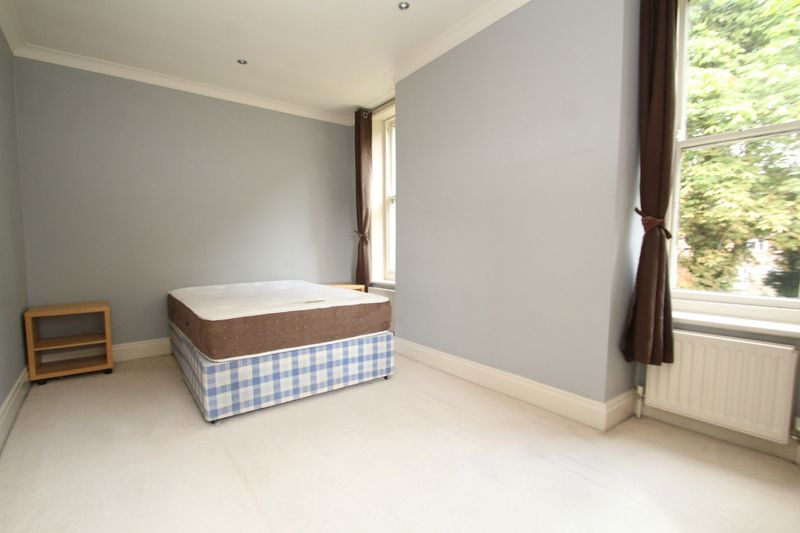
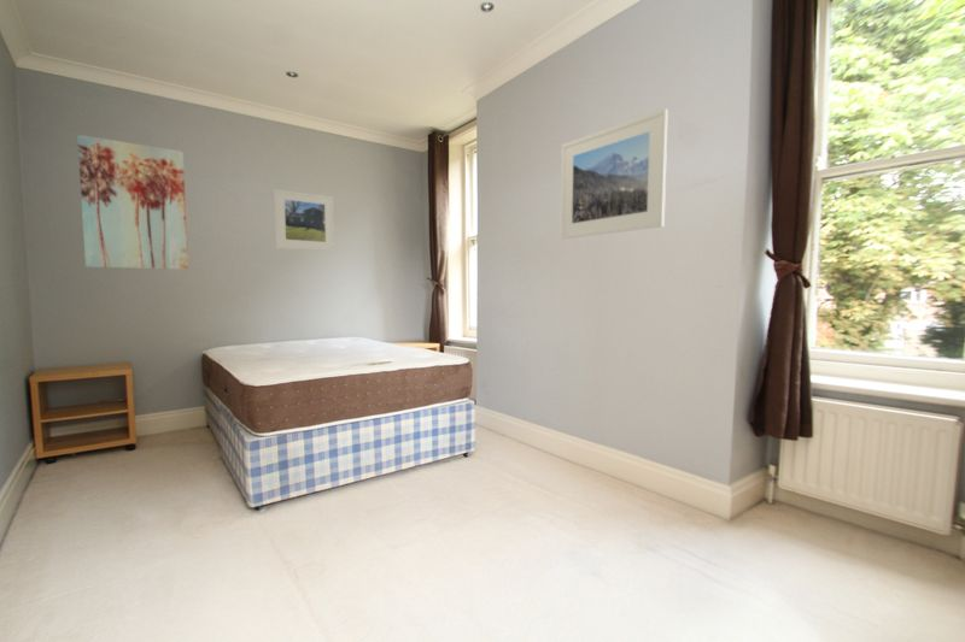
+ wall art (136, 206)
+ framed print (305, 220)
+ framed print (608, 181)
